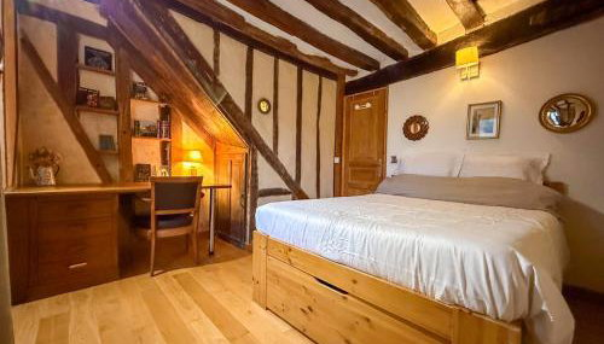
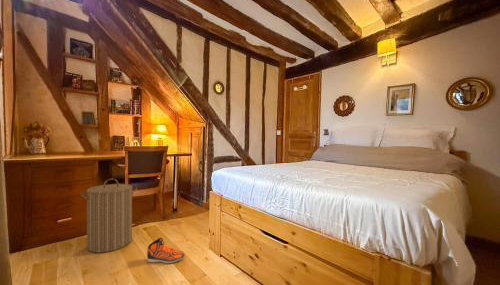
+ laundry hamper (110, 211)
+ sneaker (165, 249)
